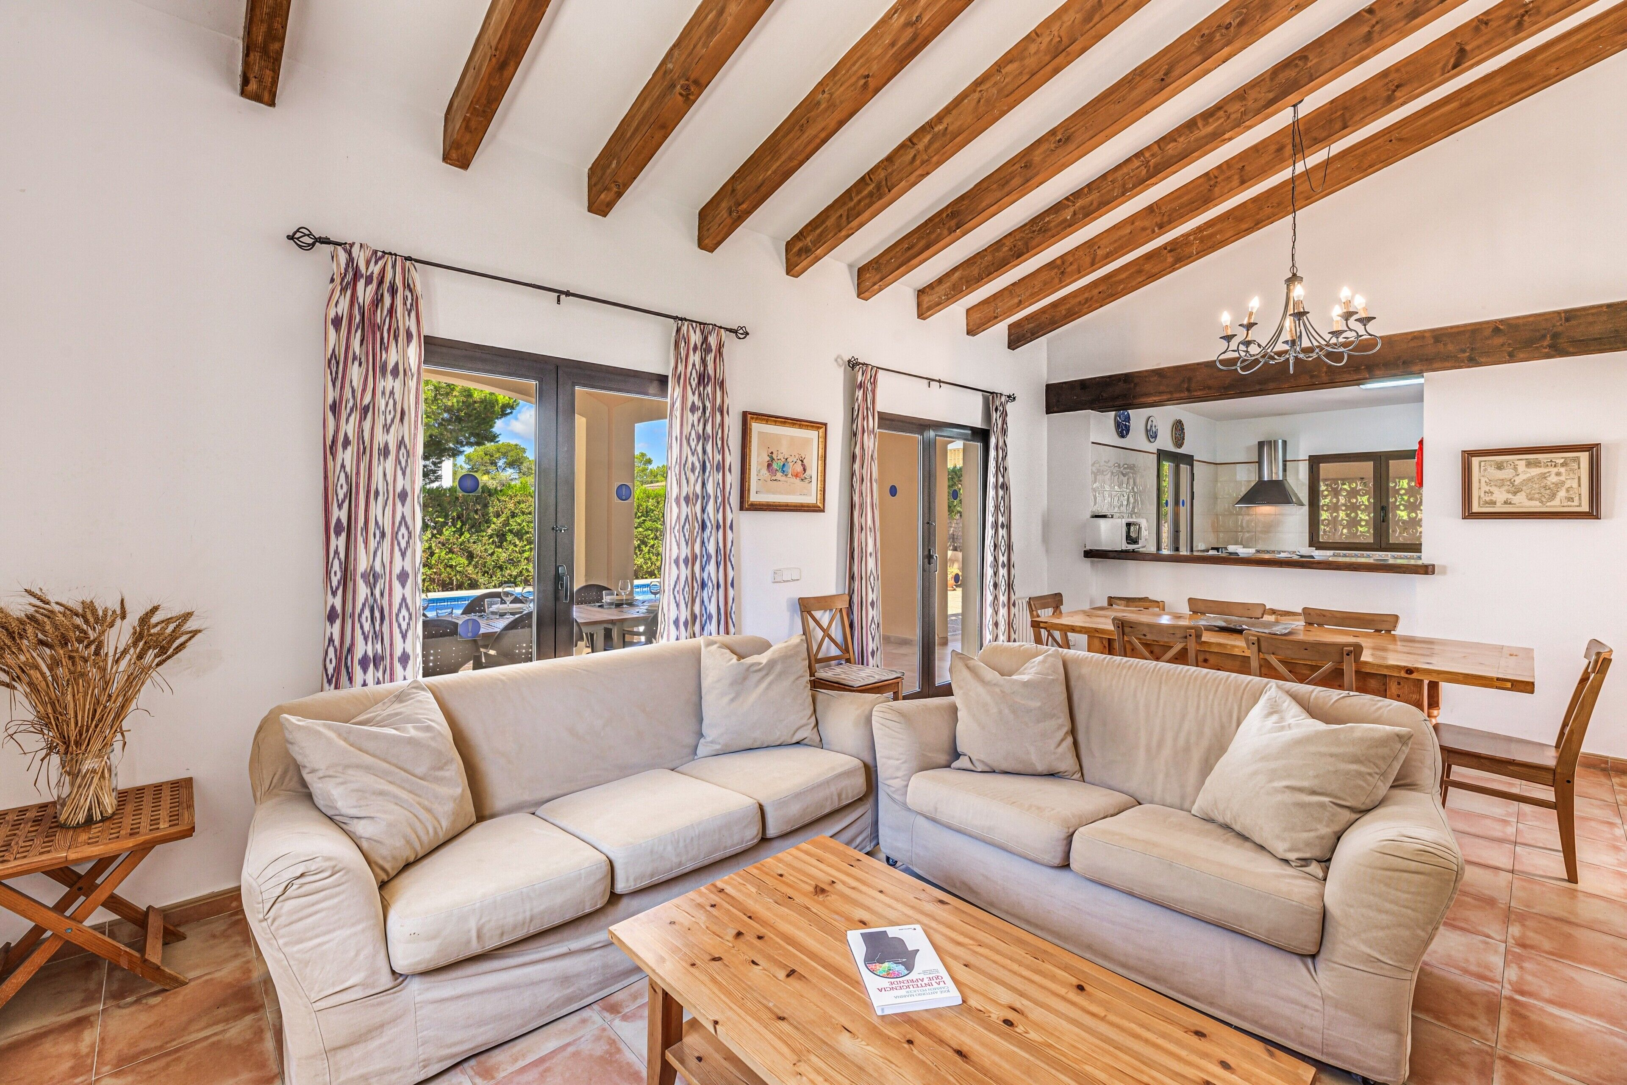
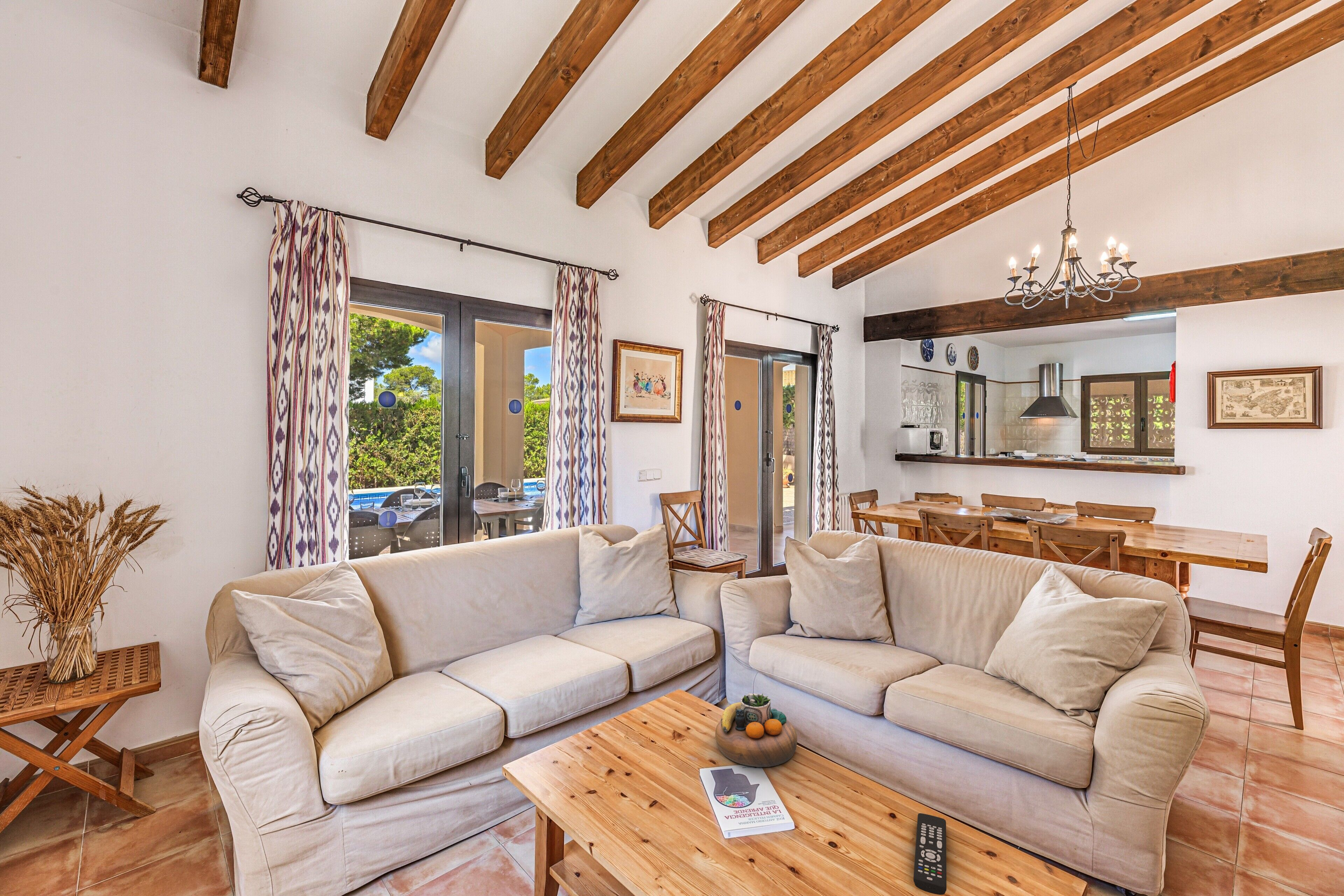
+ remote control (931, 851)
+ decorative bowl (756, 721)
